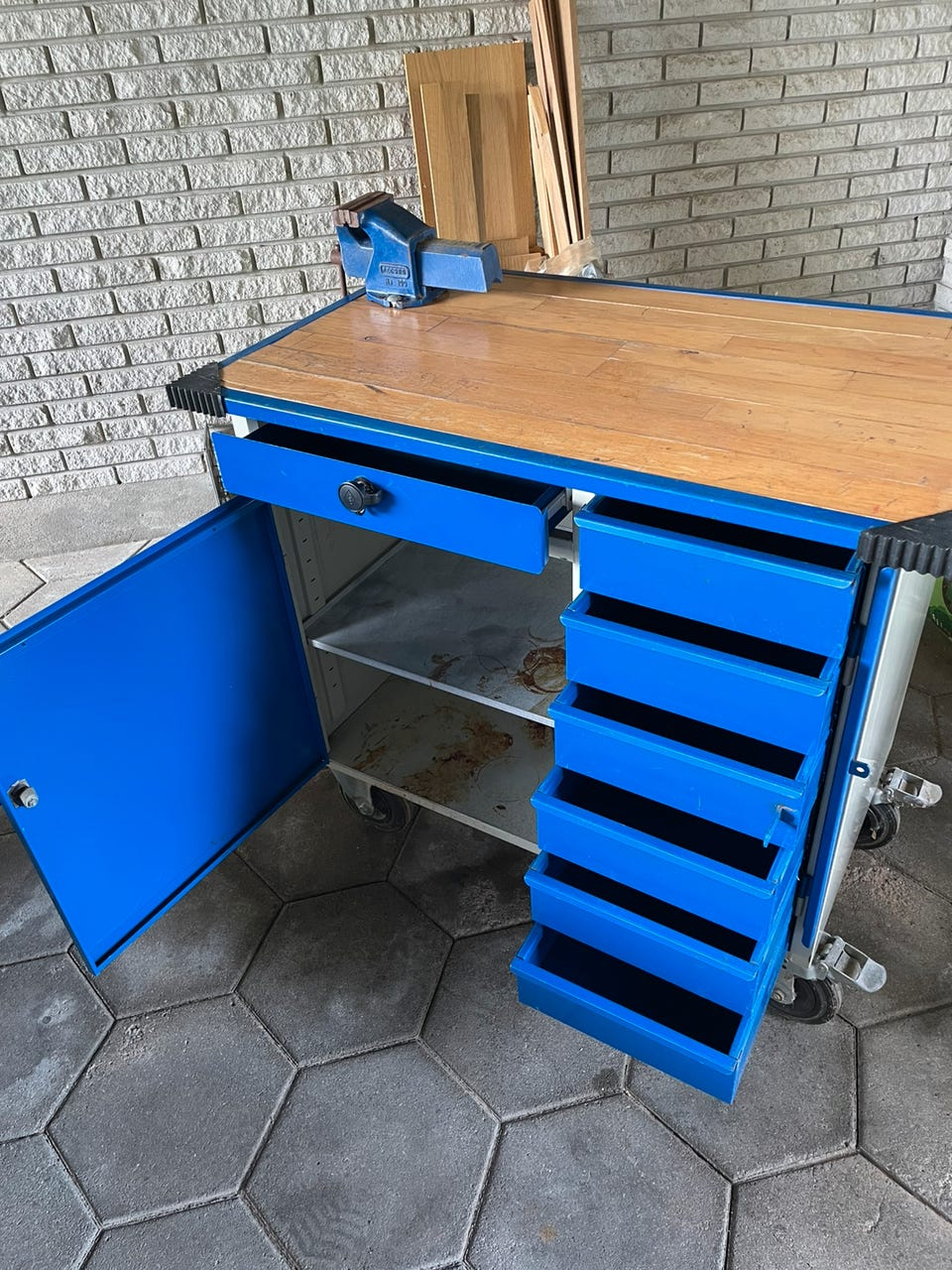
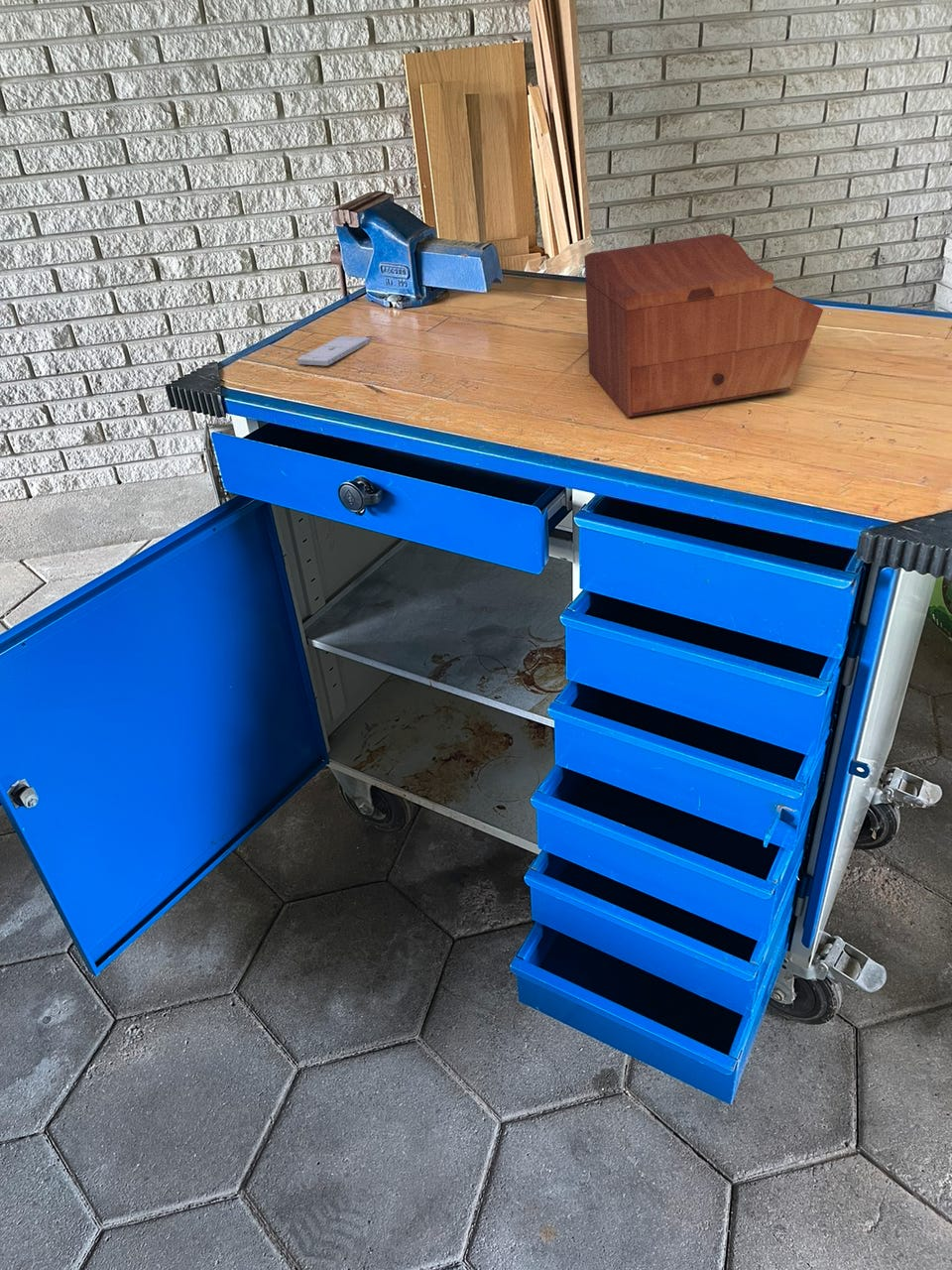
+ sewing box (700, 318)
+ smartphone (333, 350)
